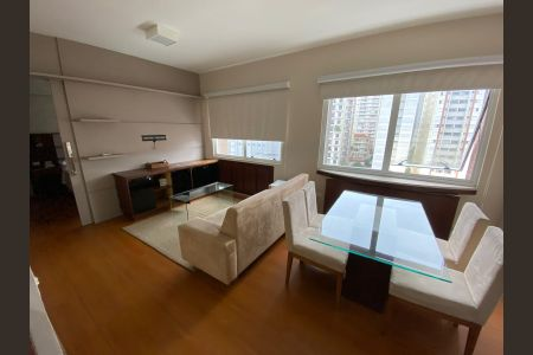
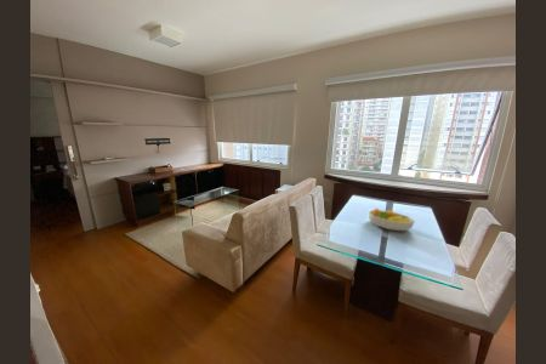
+ fruit bowl (389, 218)
